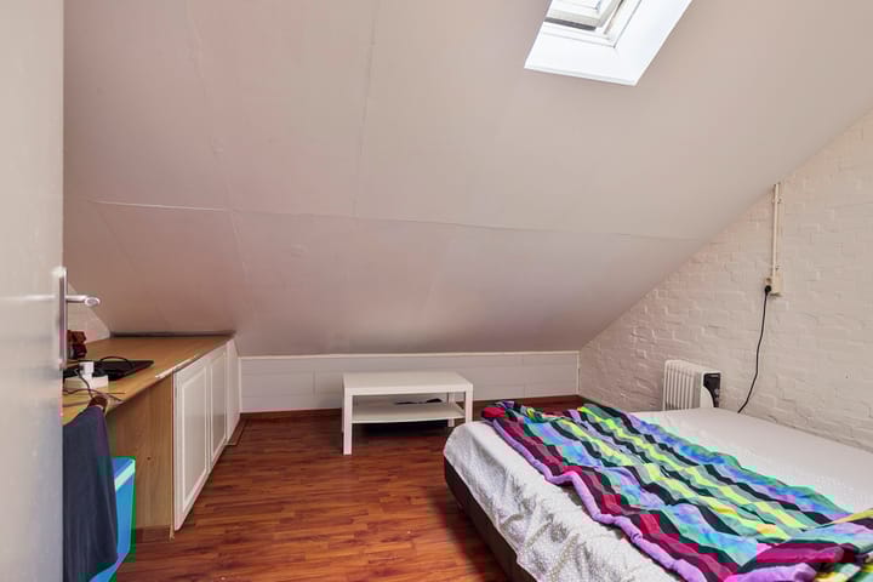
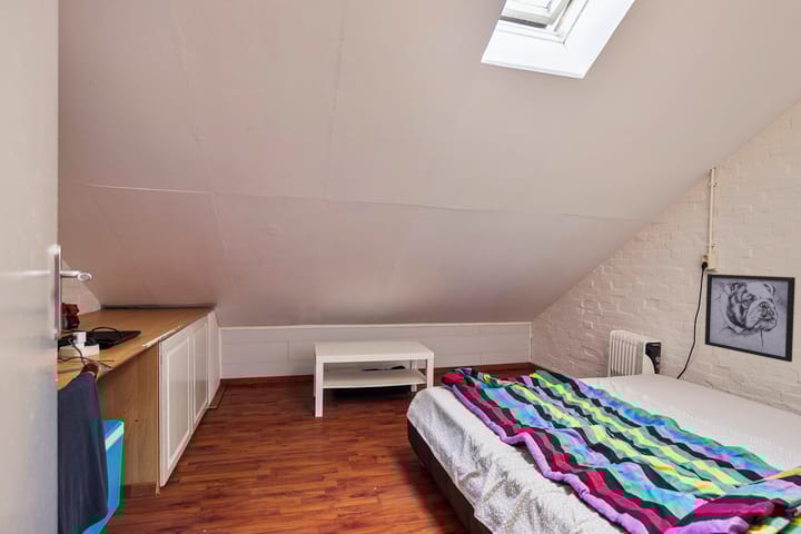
+ wall art (745, 314)
